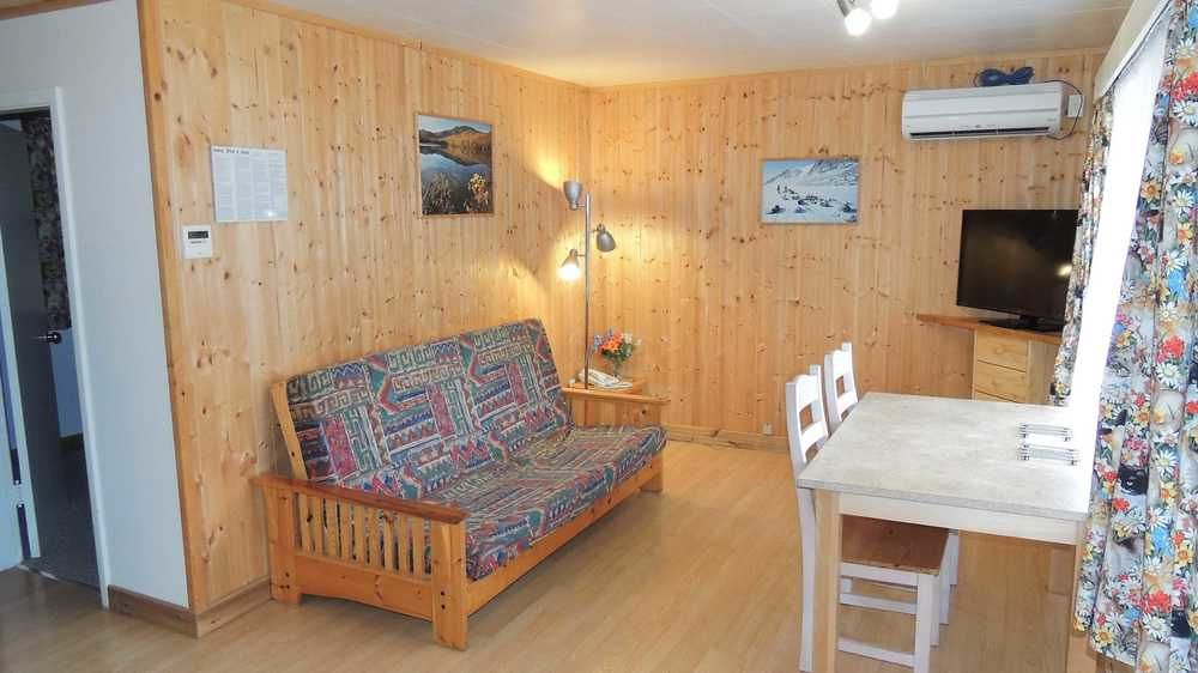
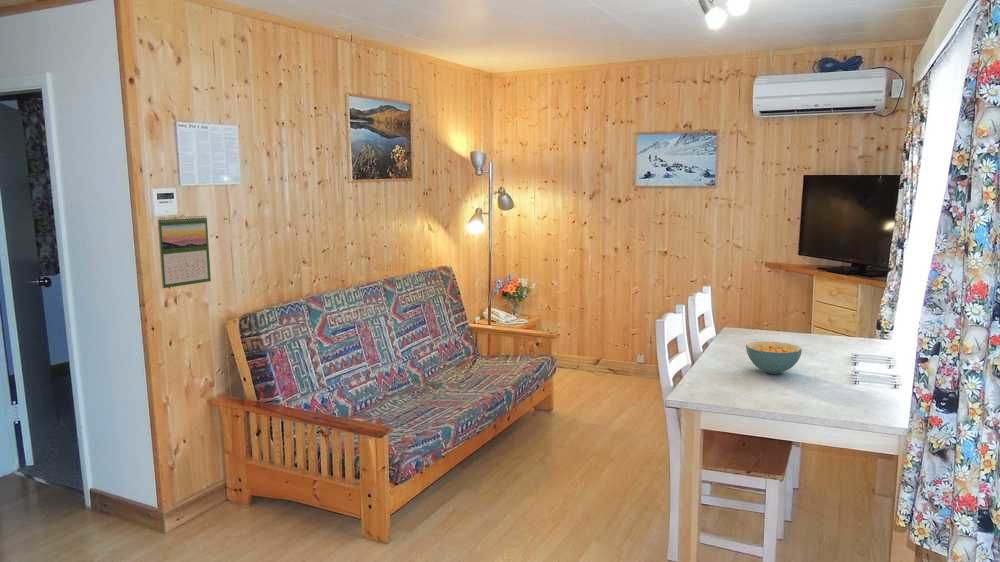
+ cereal bowl (773, 359)
+ calendar (185, 250)
